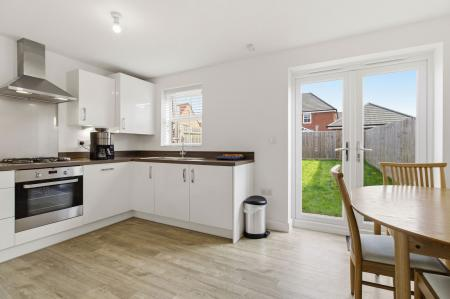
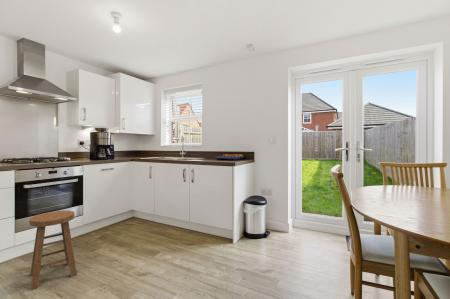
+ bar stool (53, 243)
